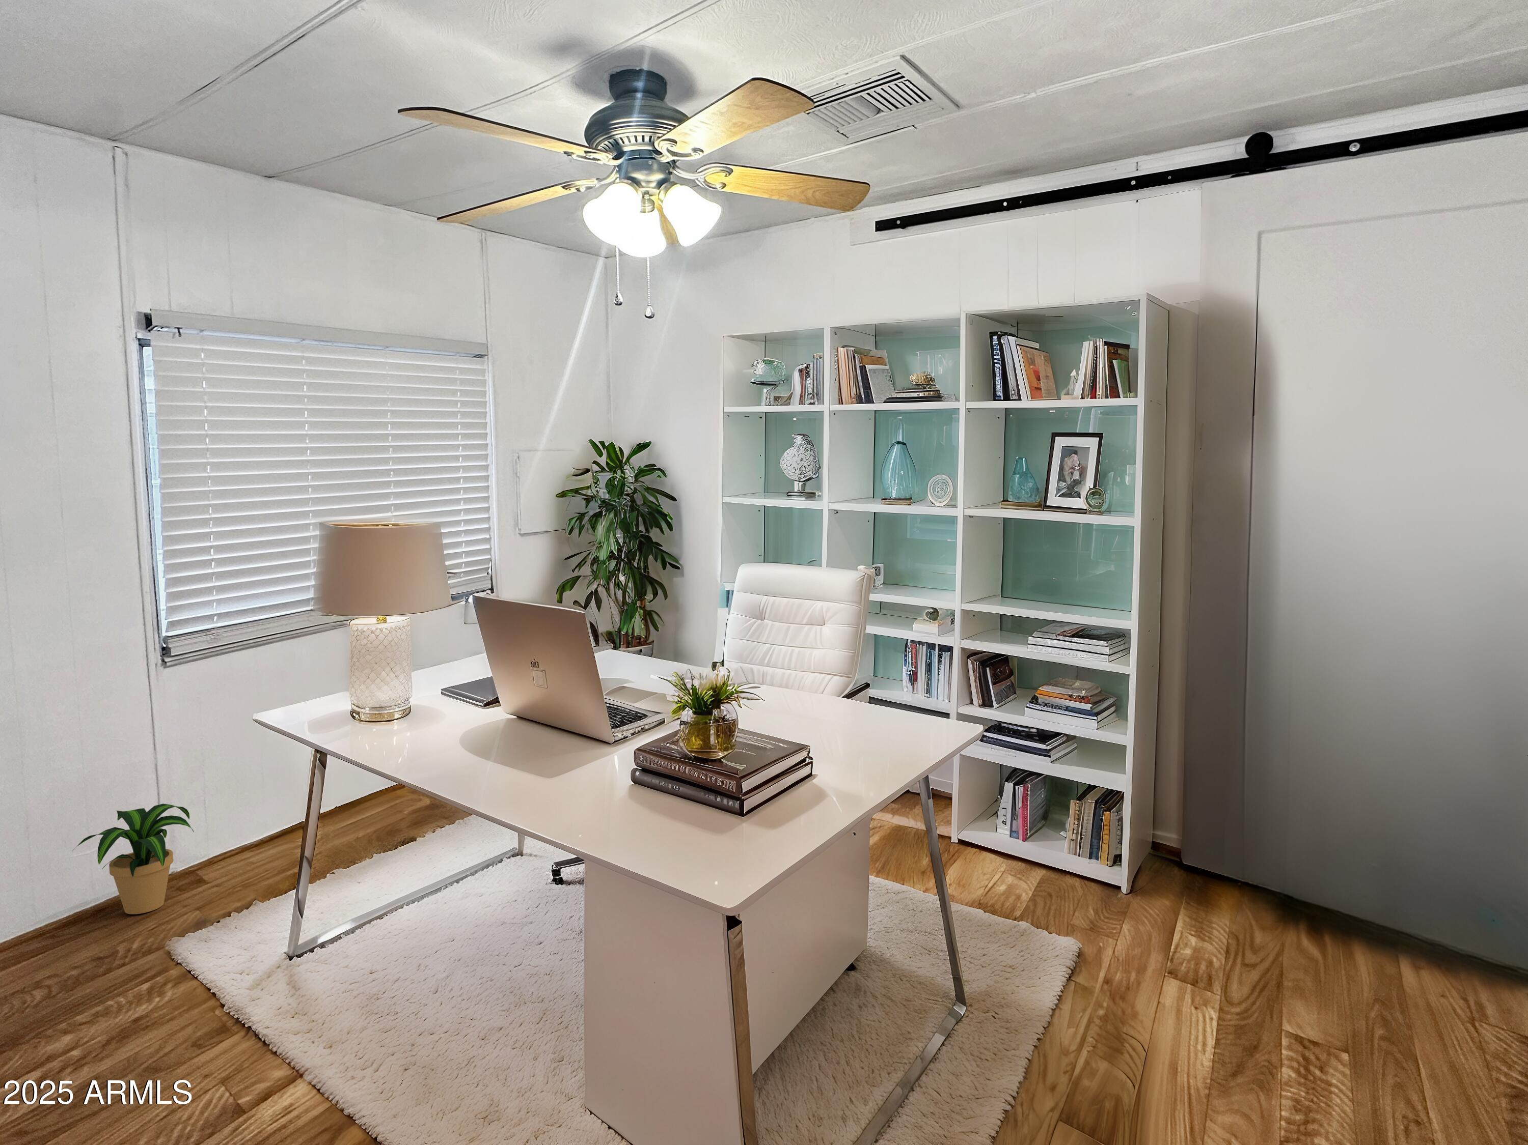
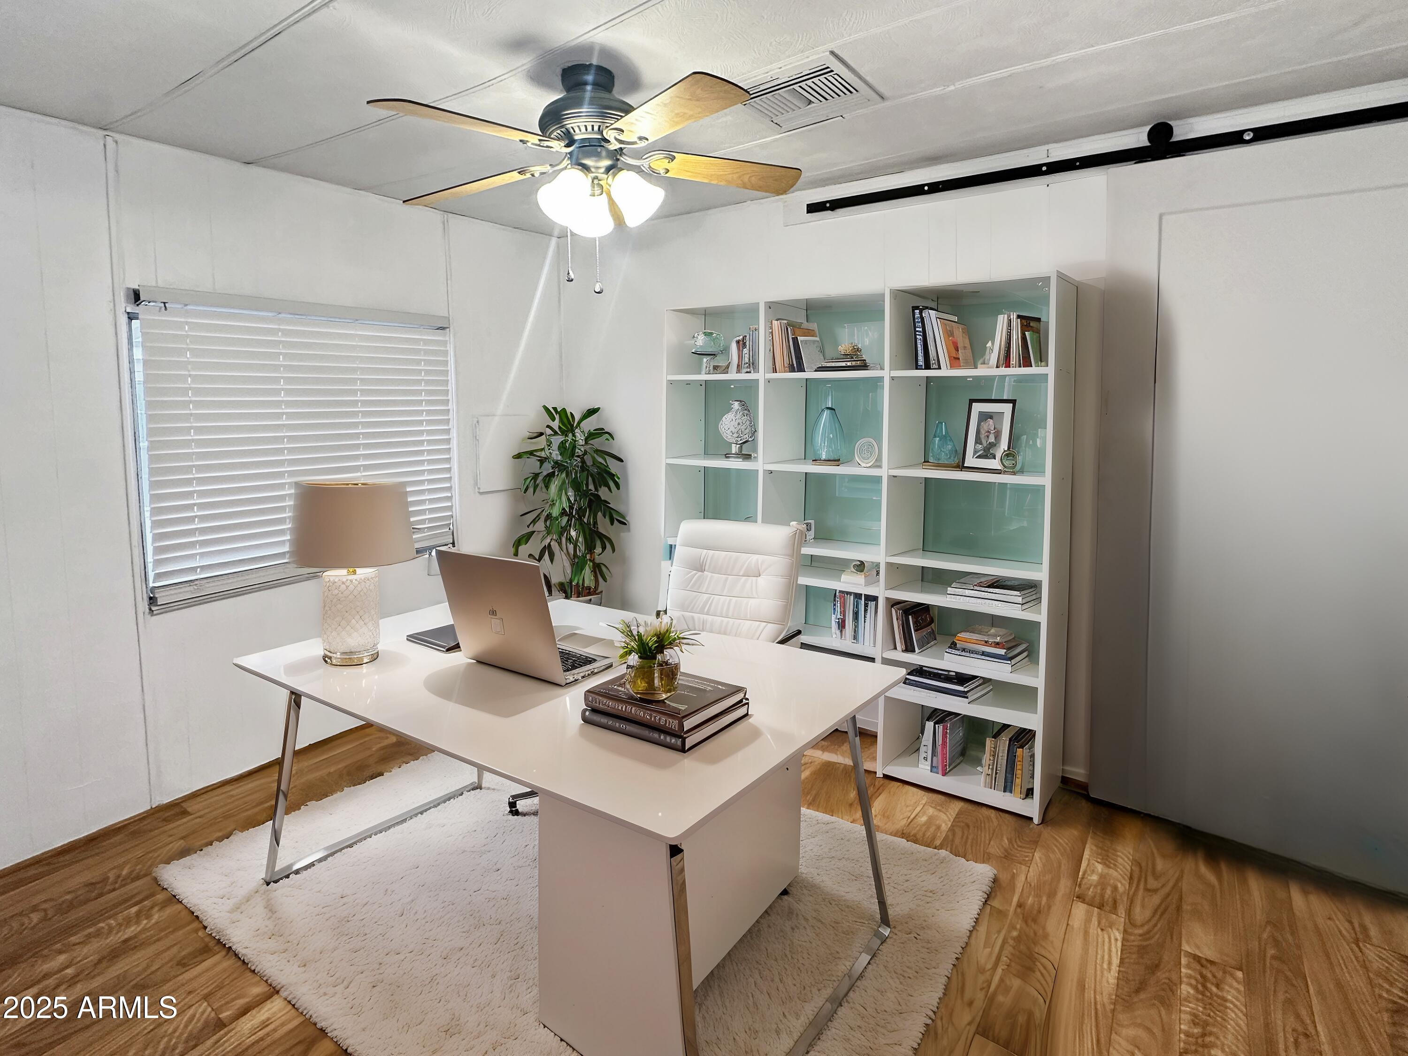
- potted plant (142, 860)
